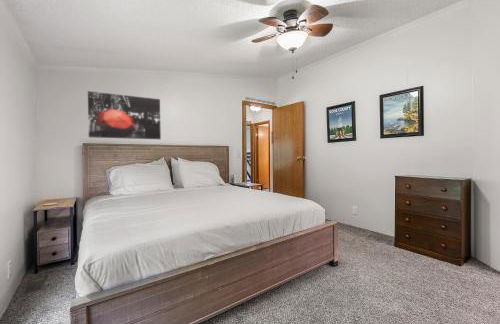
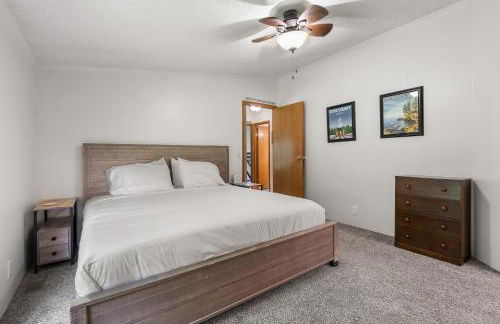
- wall art (126, 117)
